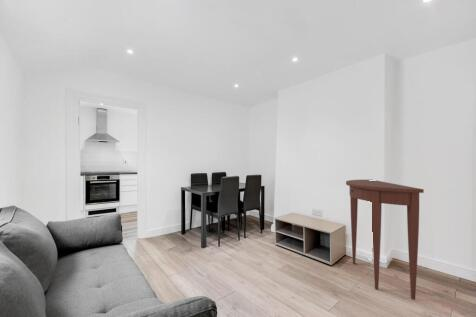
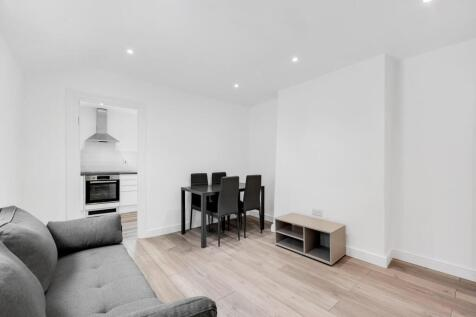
- console table (380, 229)
